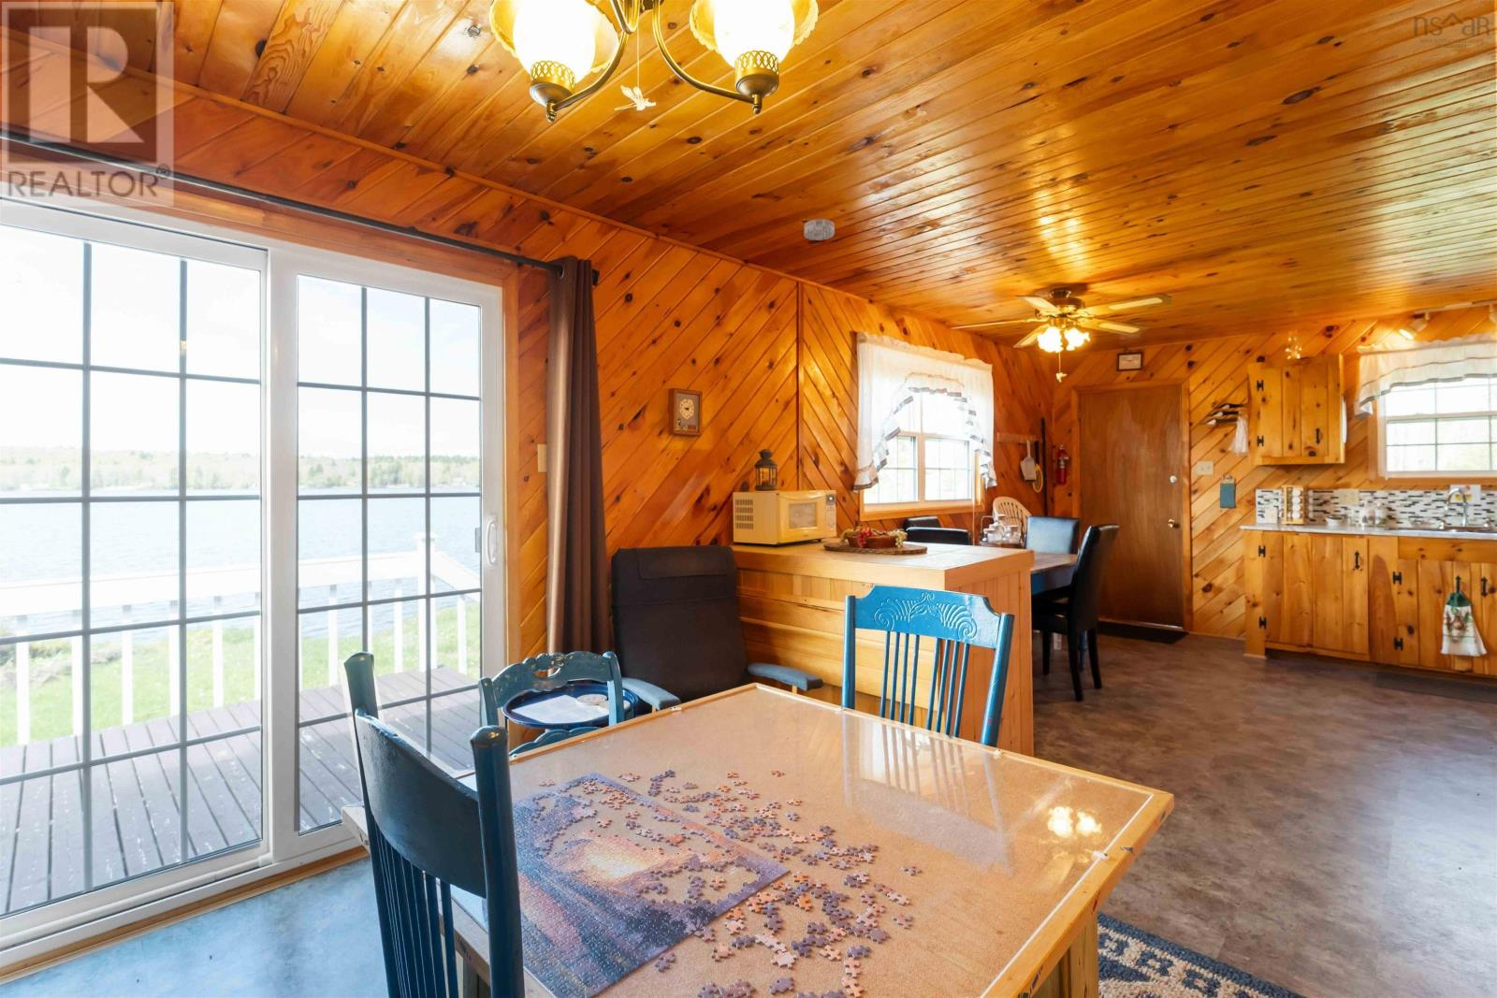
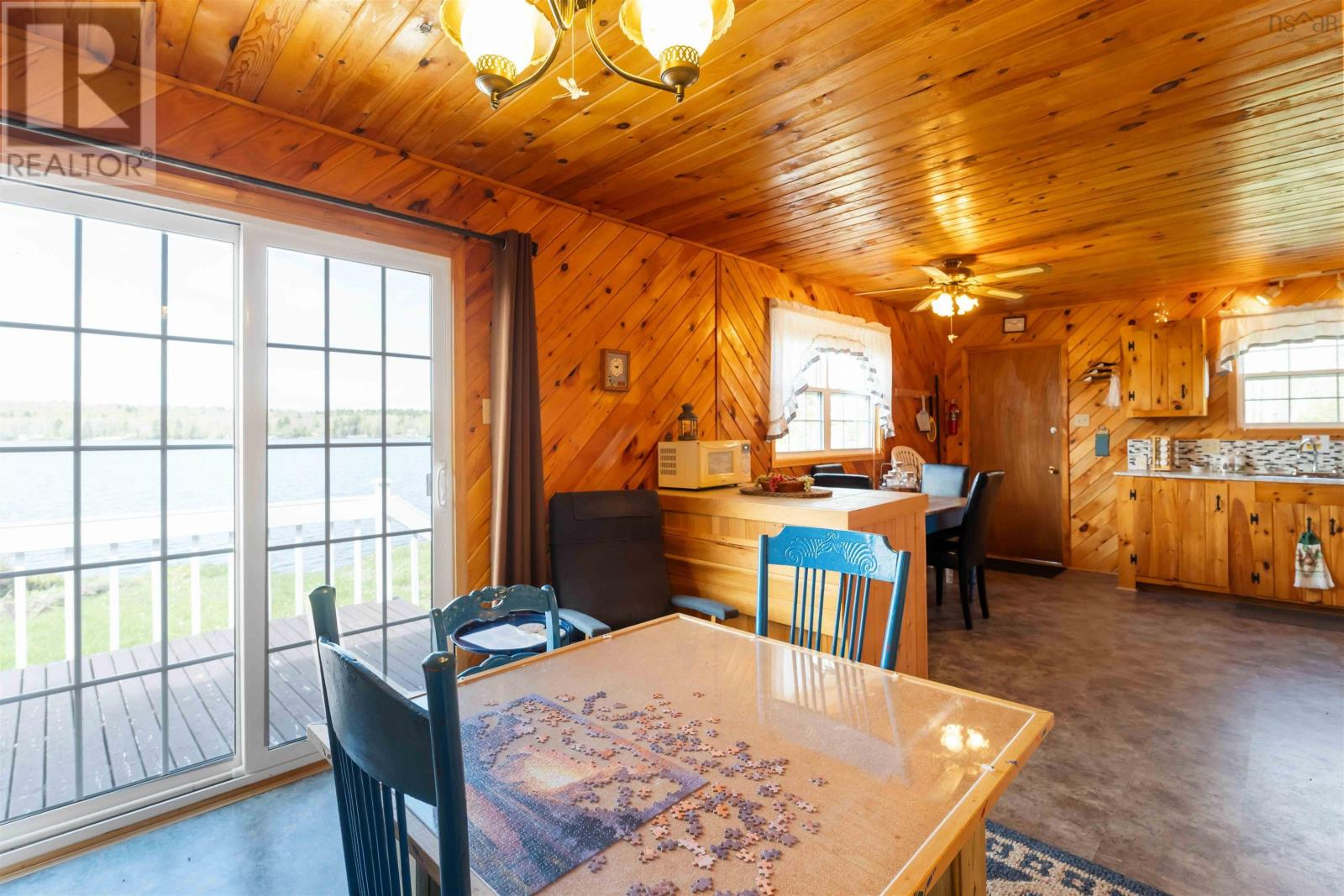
- smoke detector (819, 229)
